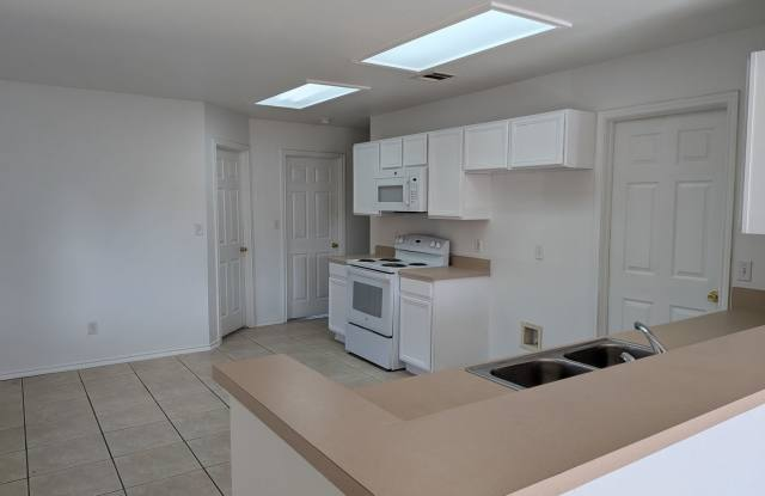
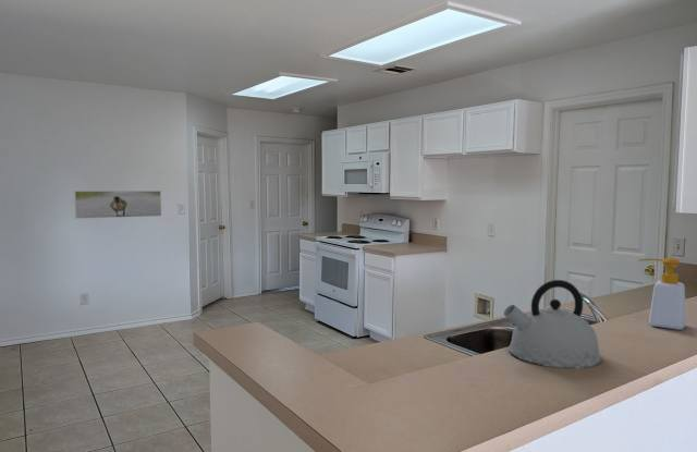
+ kettle (550, 317)
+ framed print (120, 204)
+ soap bottle (661, 291)
